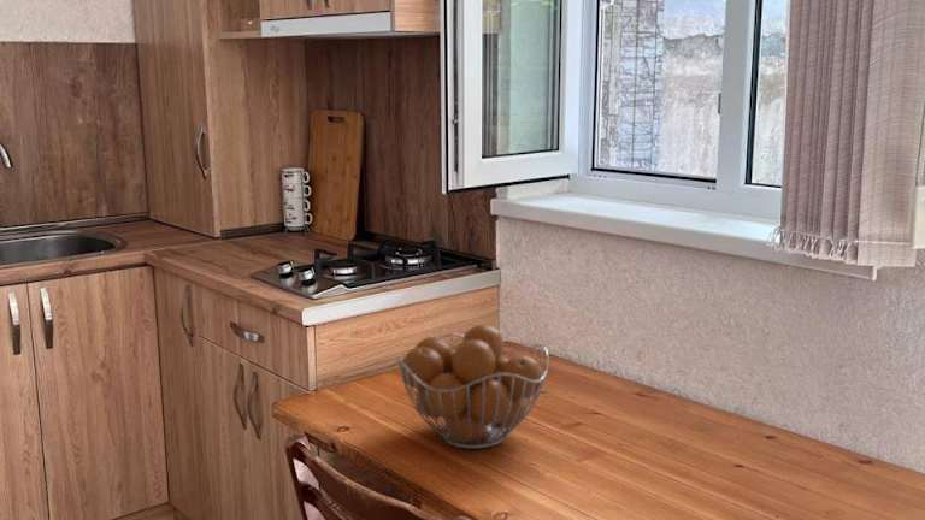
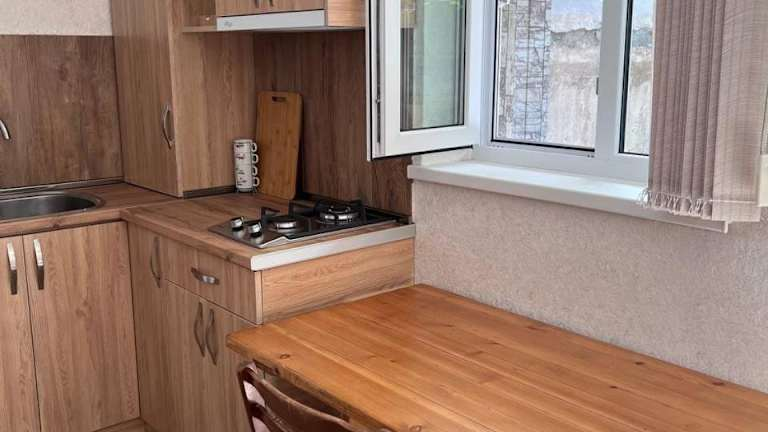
- fruit basket (473, 384)
